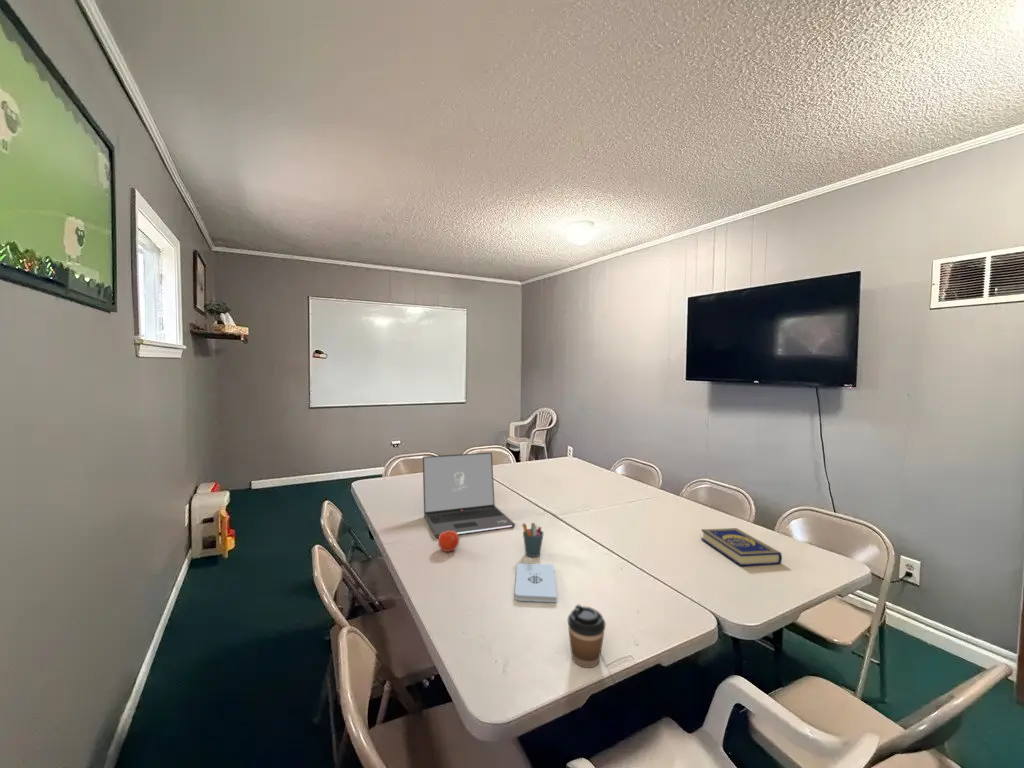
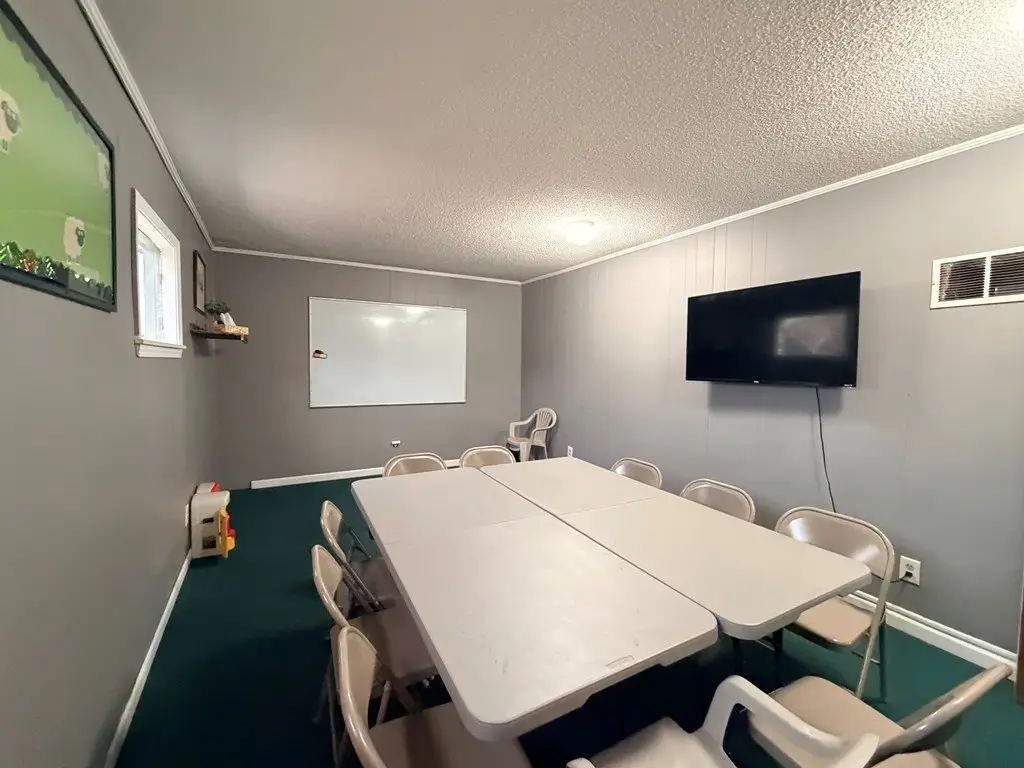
- notepad (535, 581)
- laptop (466, 490)
- book (737, 544)
- pen holder (532, 537)
- coffee cup (586, 633)
- apple (448, 539)
